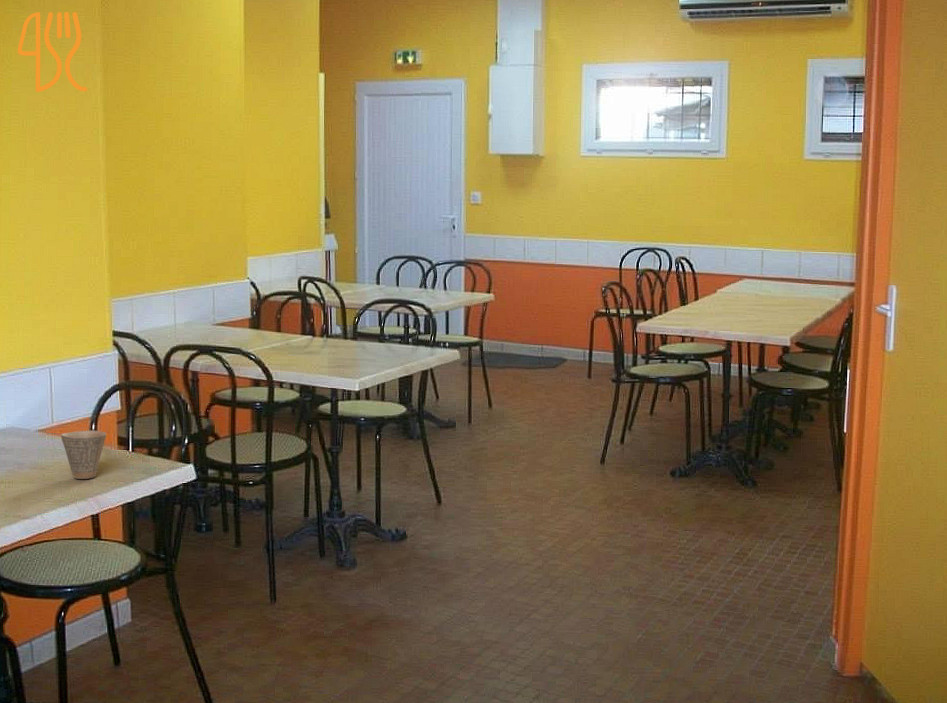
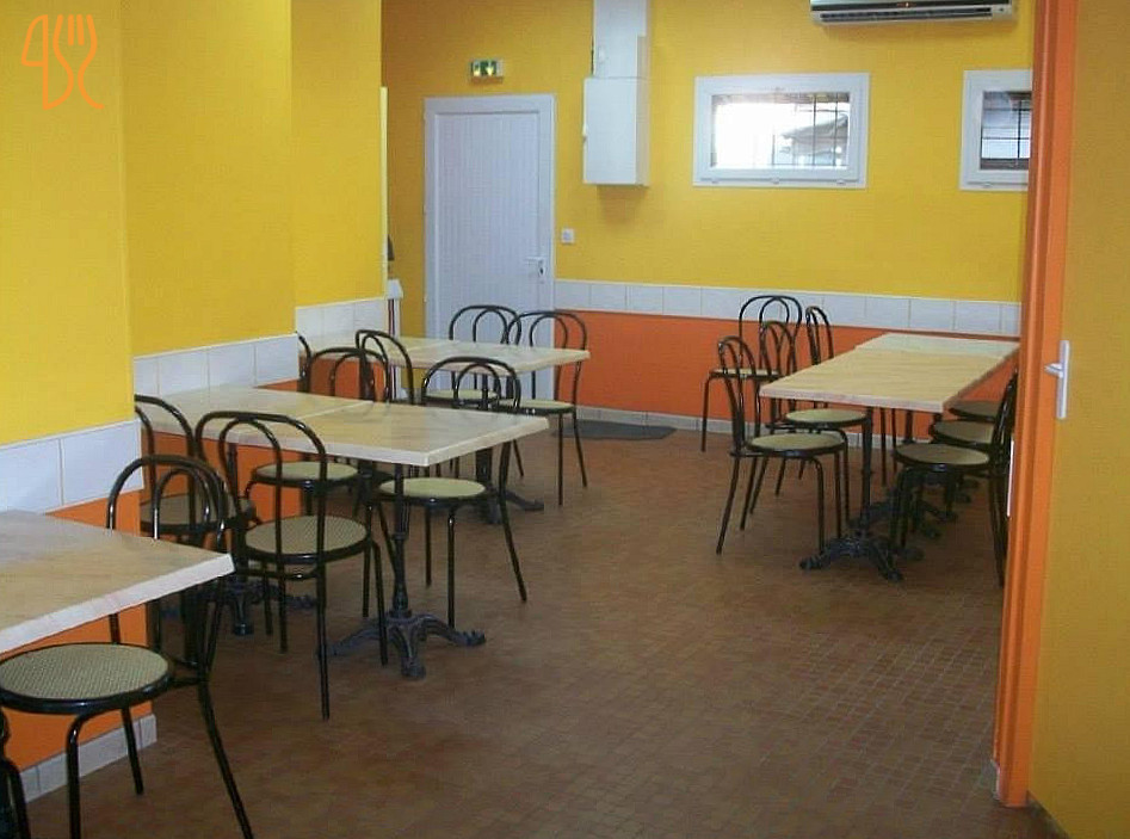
- cup (84, 454)
